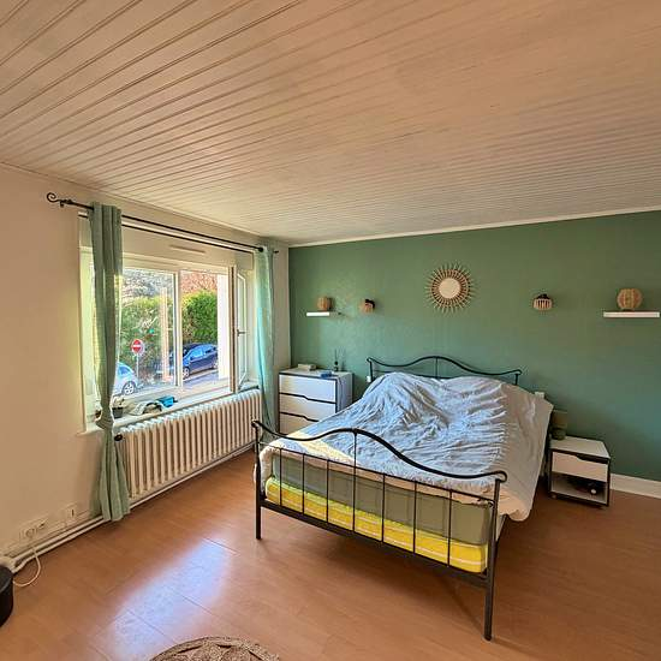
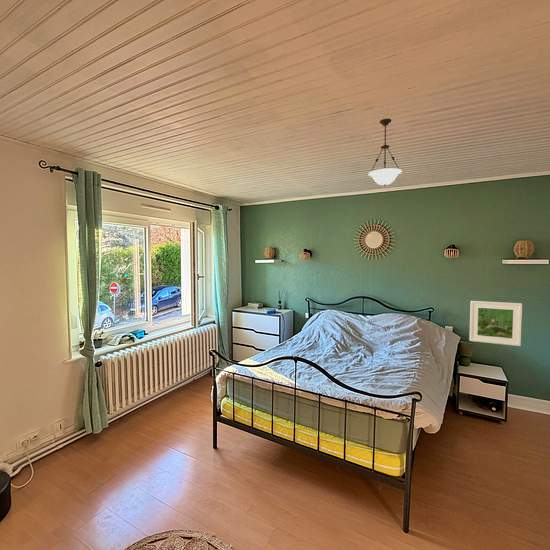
+ pendant light (385, 153)
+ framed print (494, 322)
